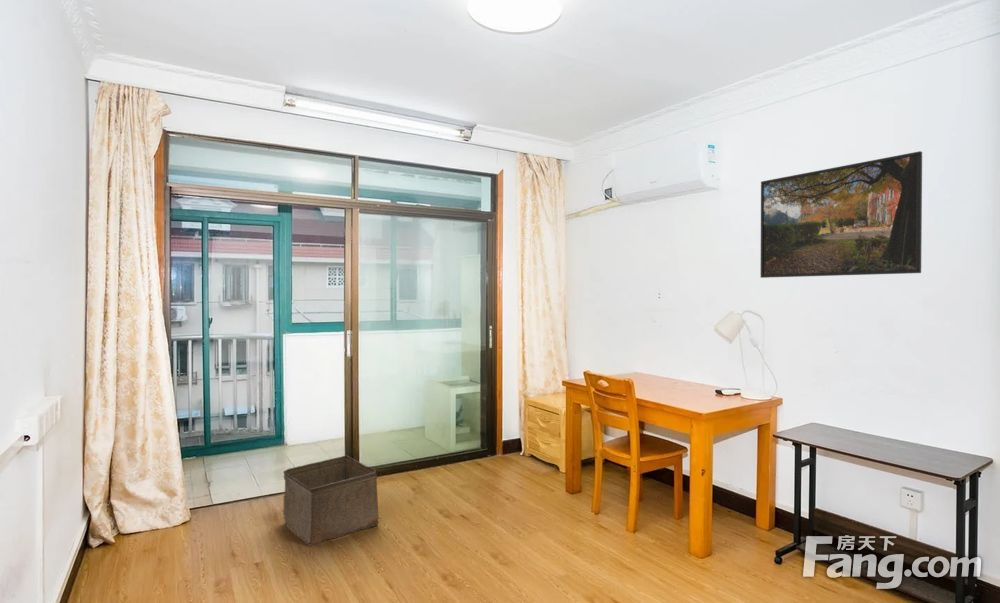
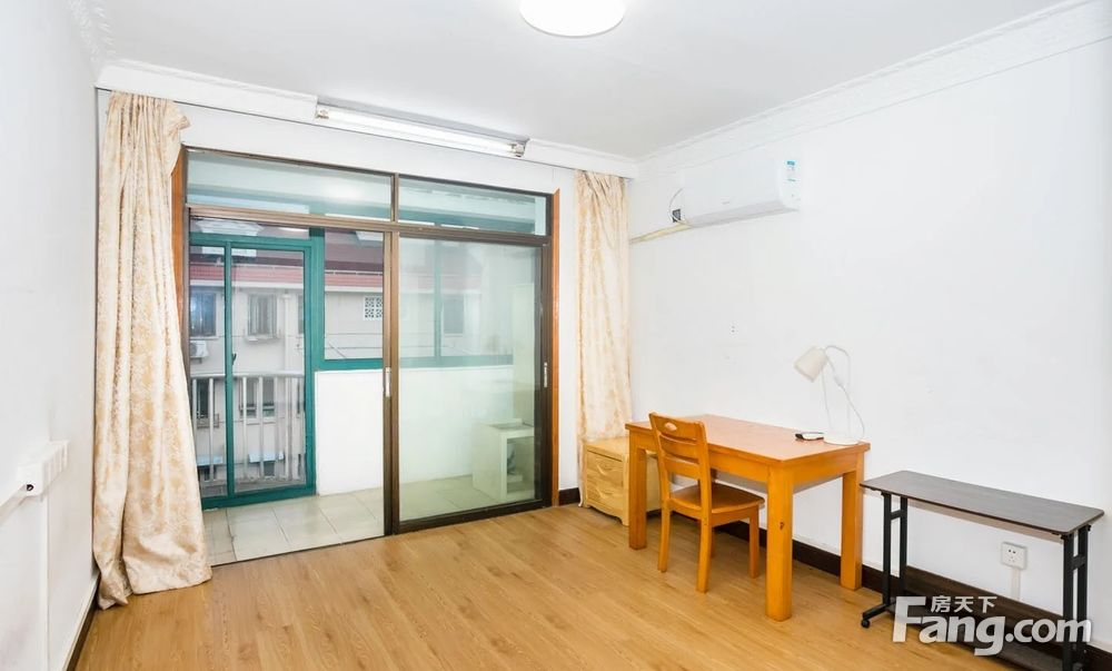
- storage bin (330, 496)
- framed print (831, 222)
